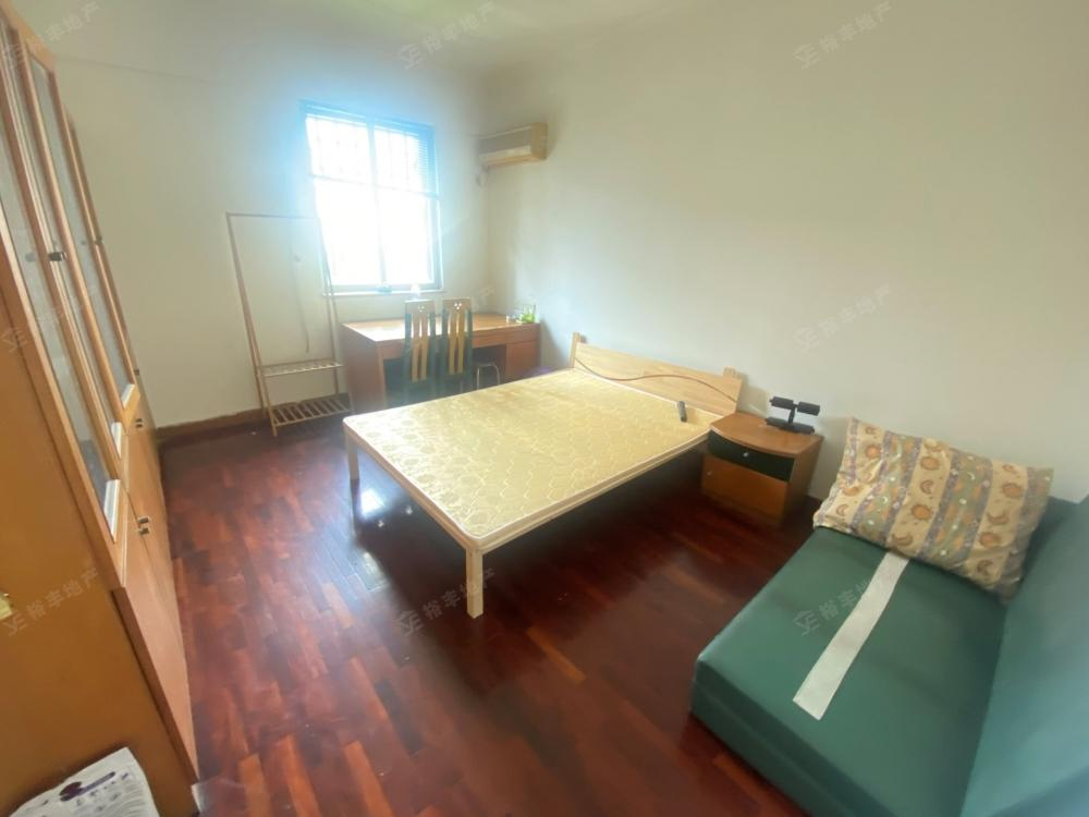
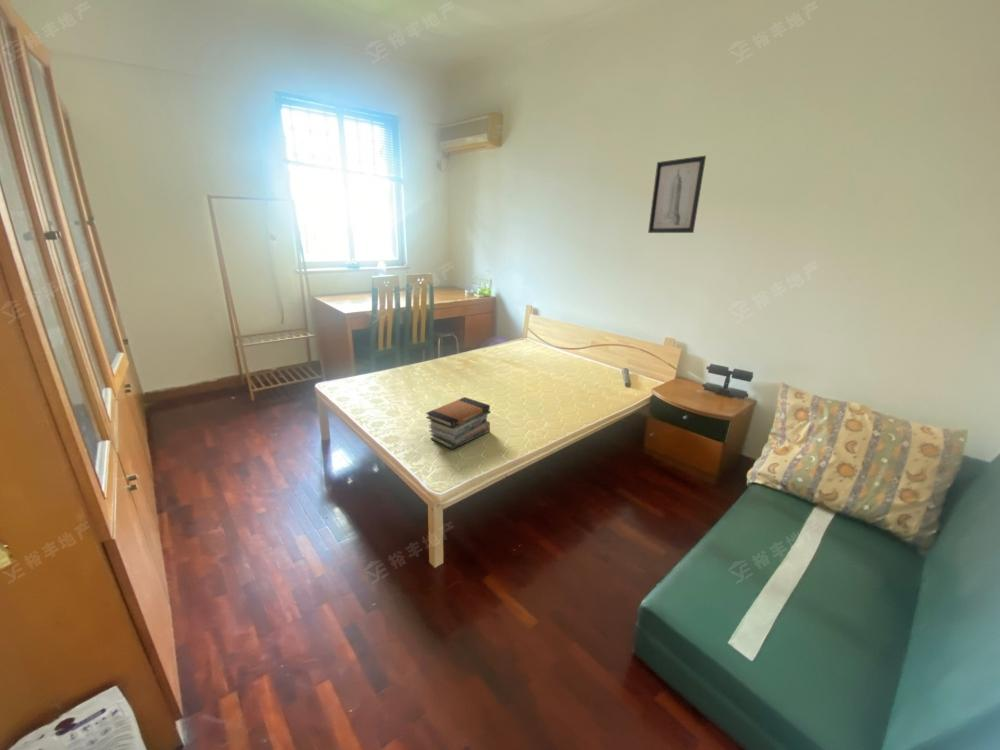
+ book stack (459, 422)
+ wall art (675, 197)
